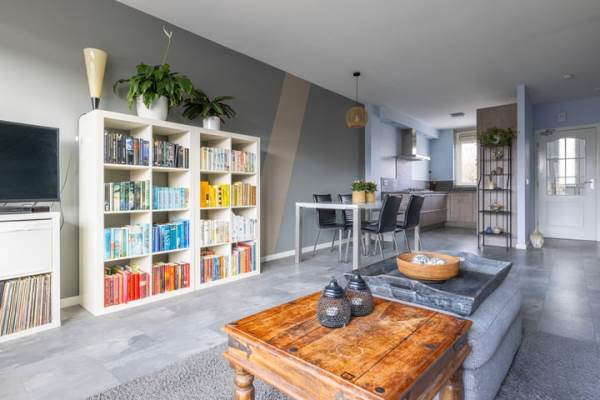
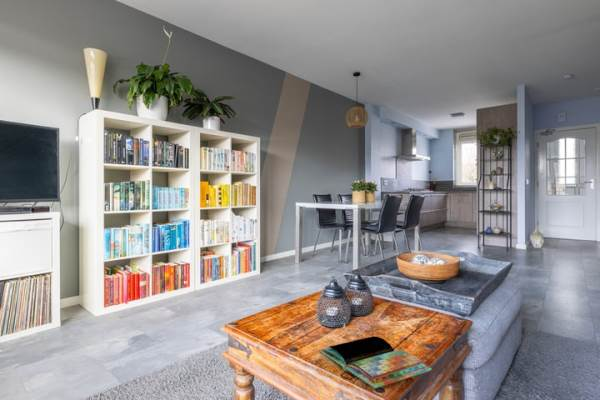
+ book (371, 357)
